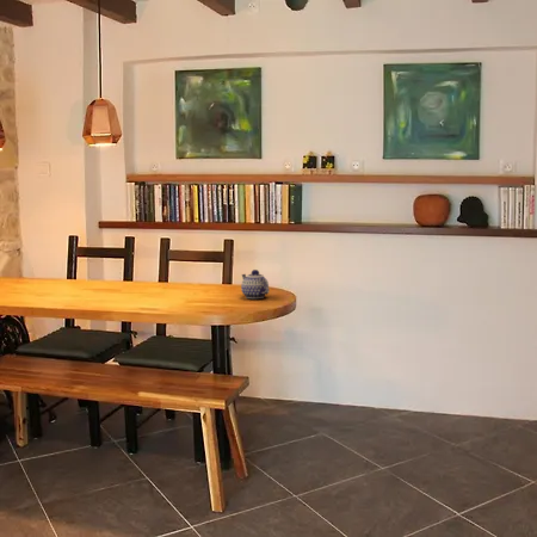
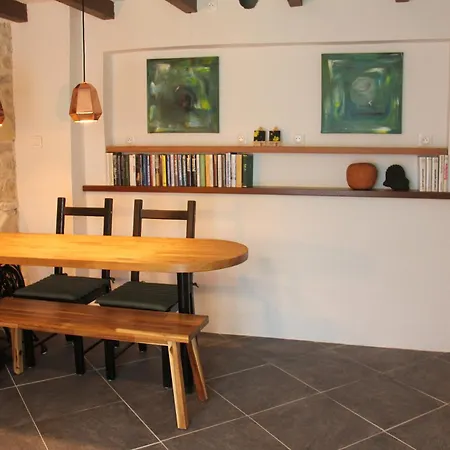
- teapot (254, 283)
